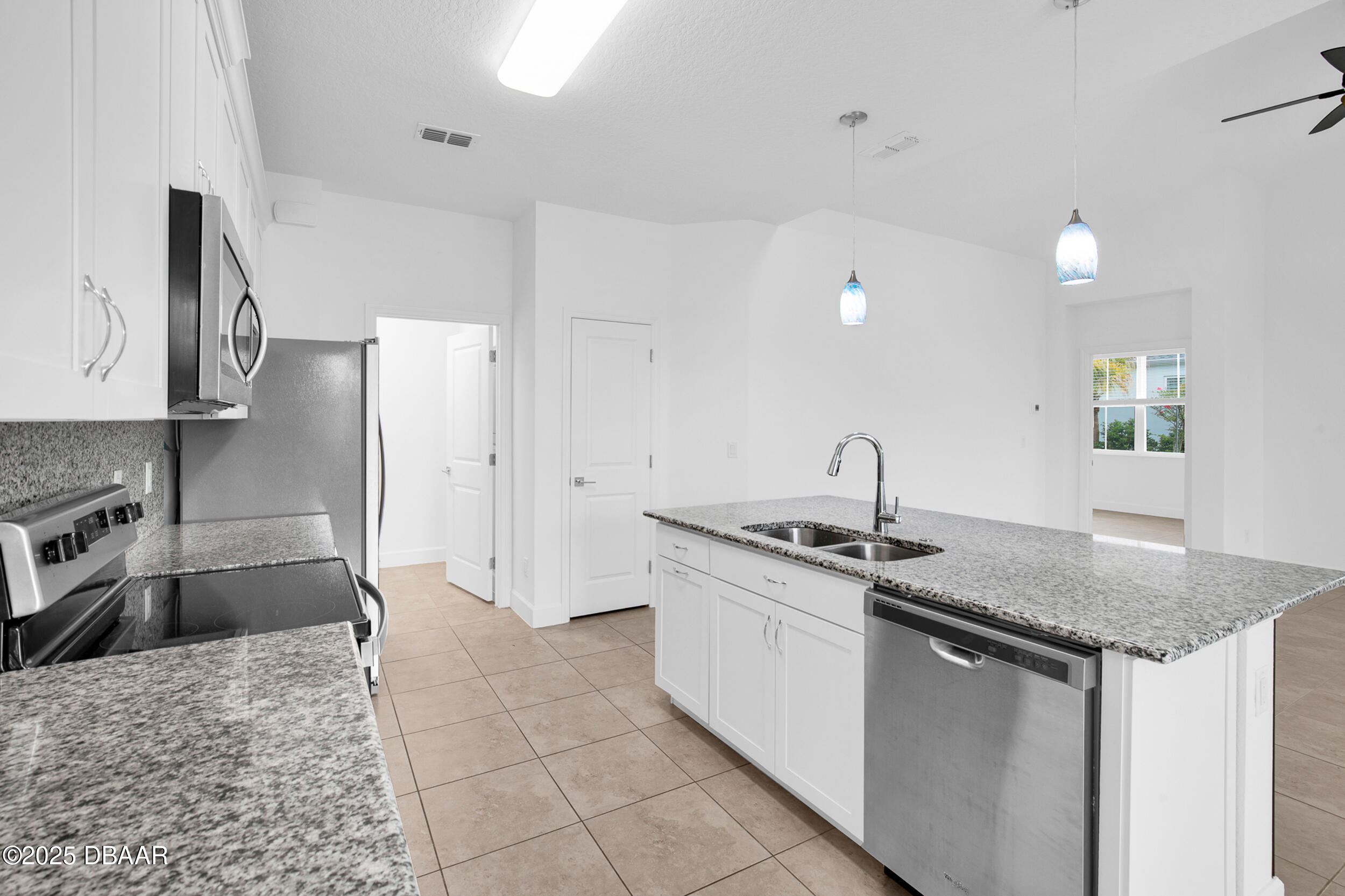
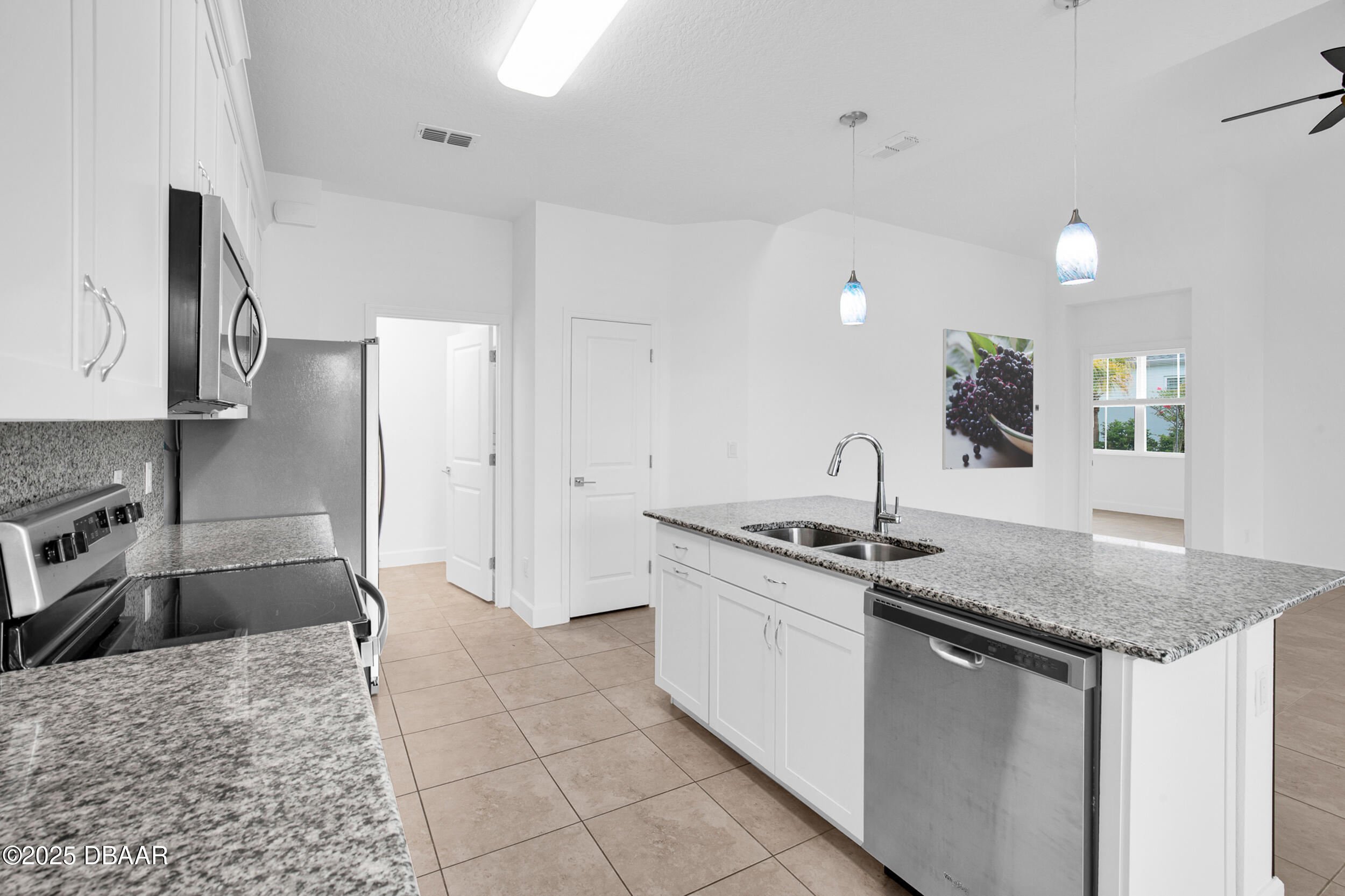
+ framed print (990, 401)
